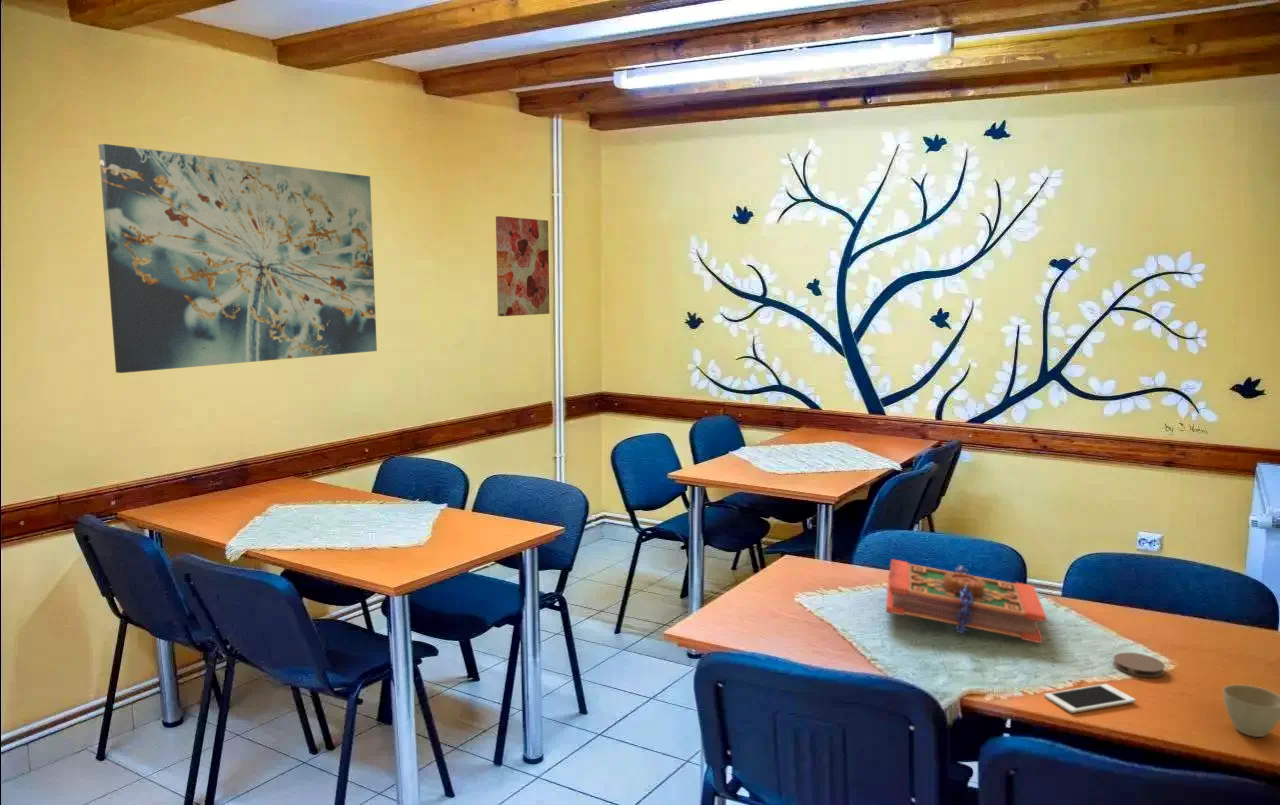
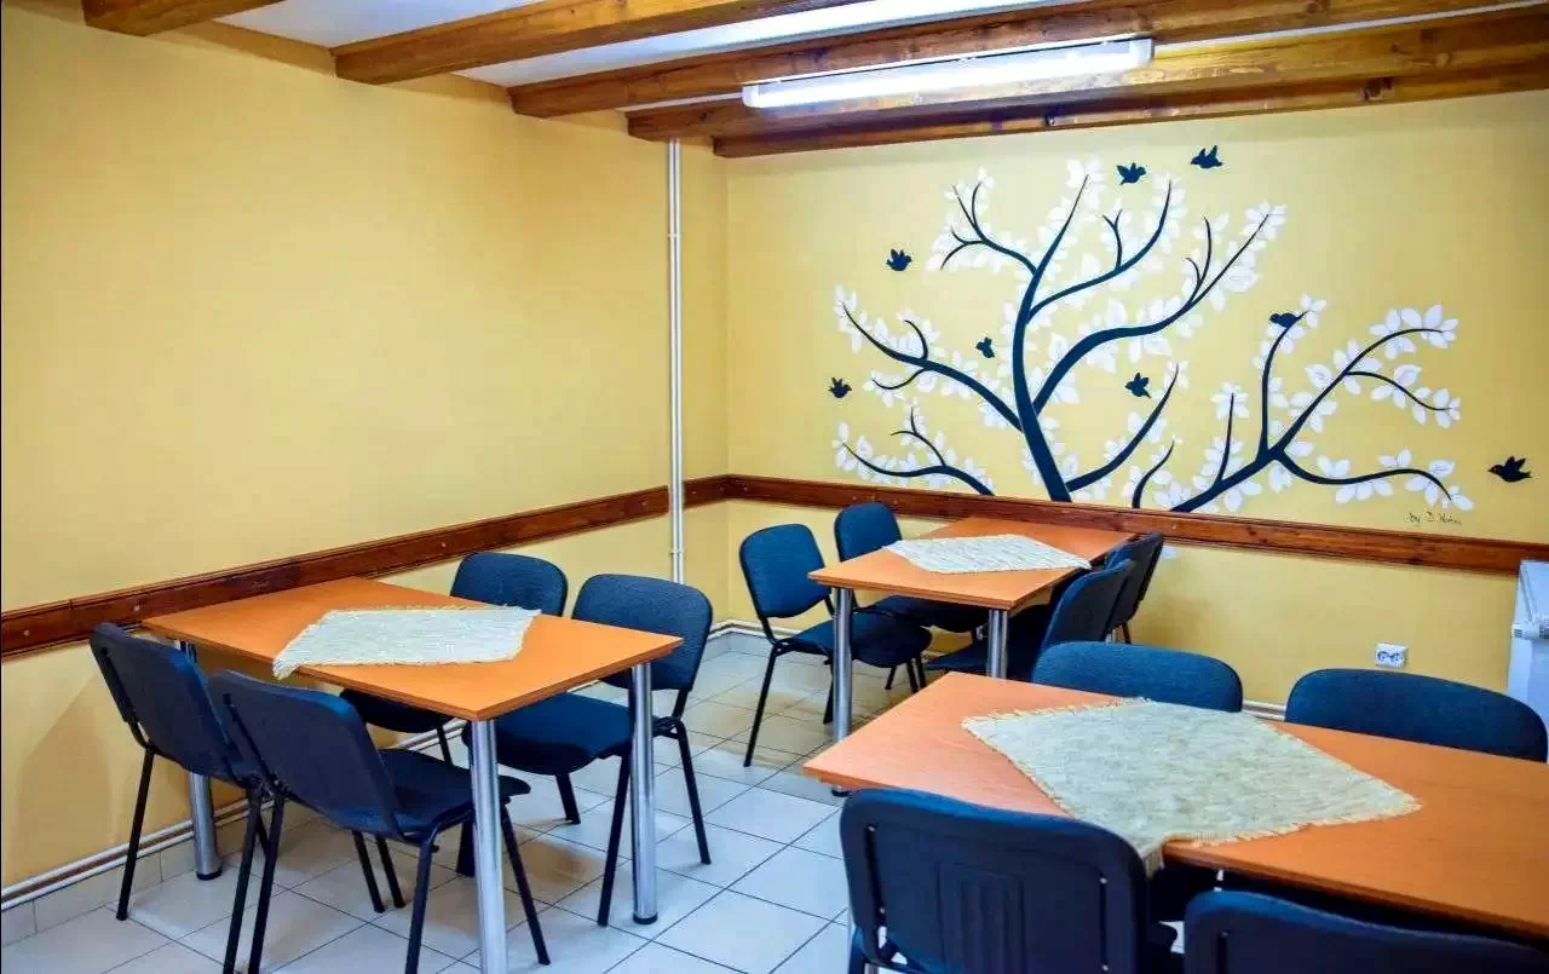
- book (961, 597)
- wall art (523, 267)
- coaster (1138, 664)
- cell phone (1089, 698)
- flower pot (1252, 713)
- wall art (257, 262)
